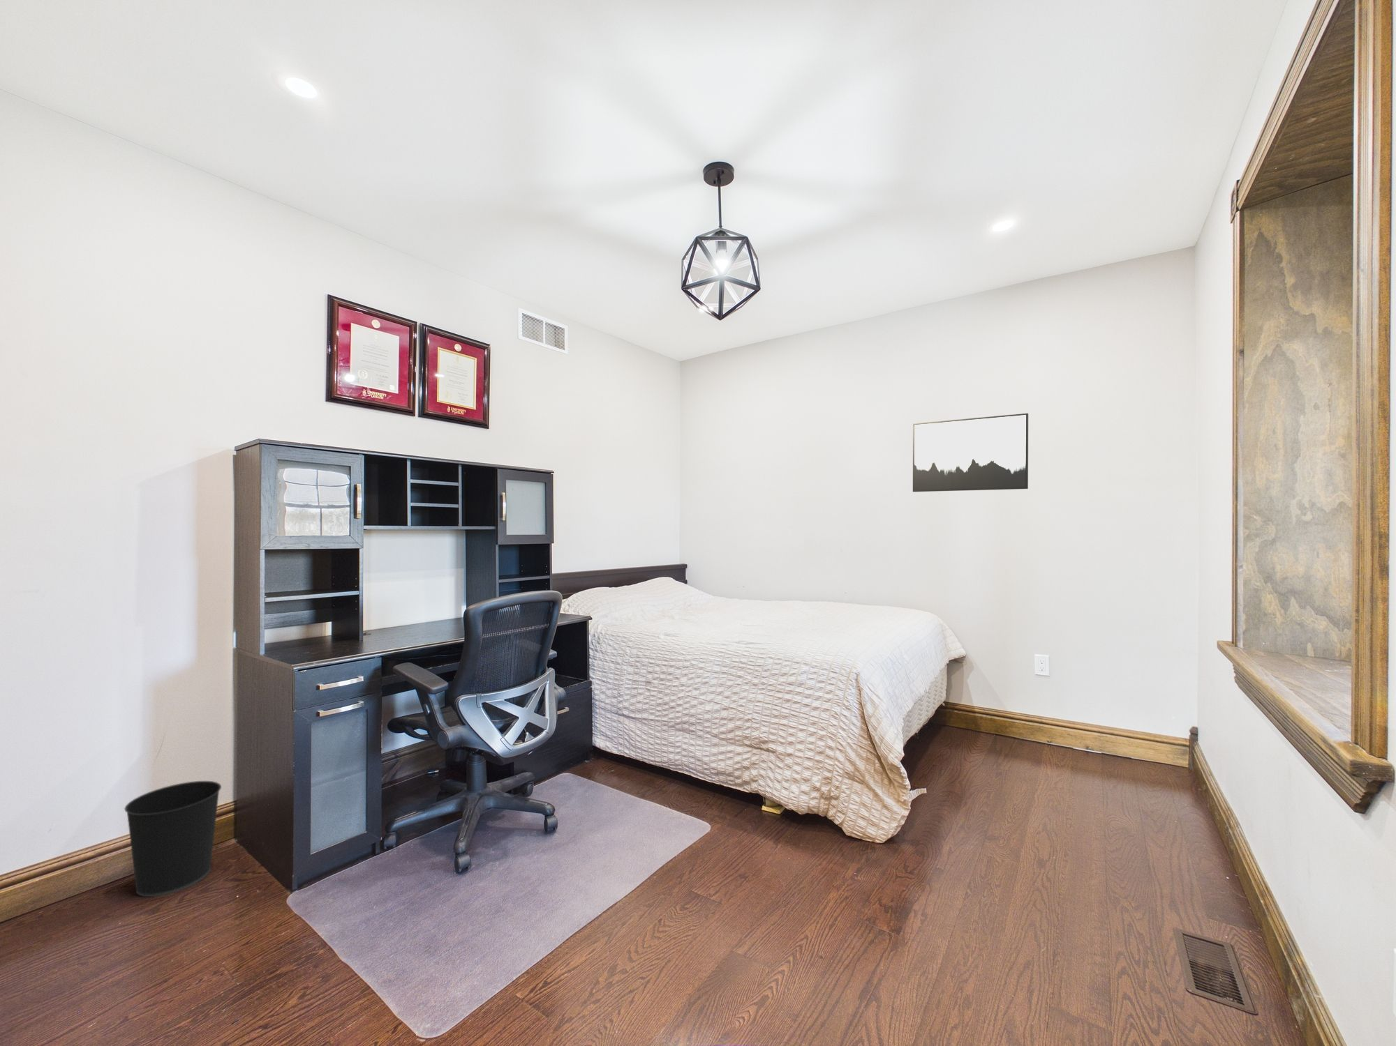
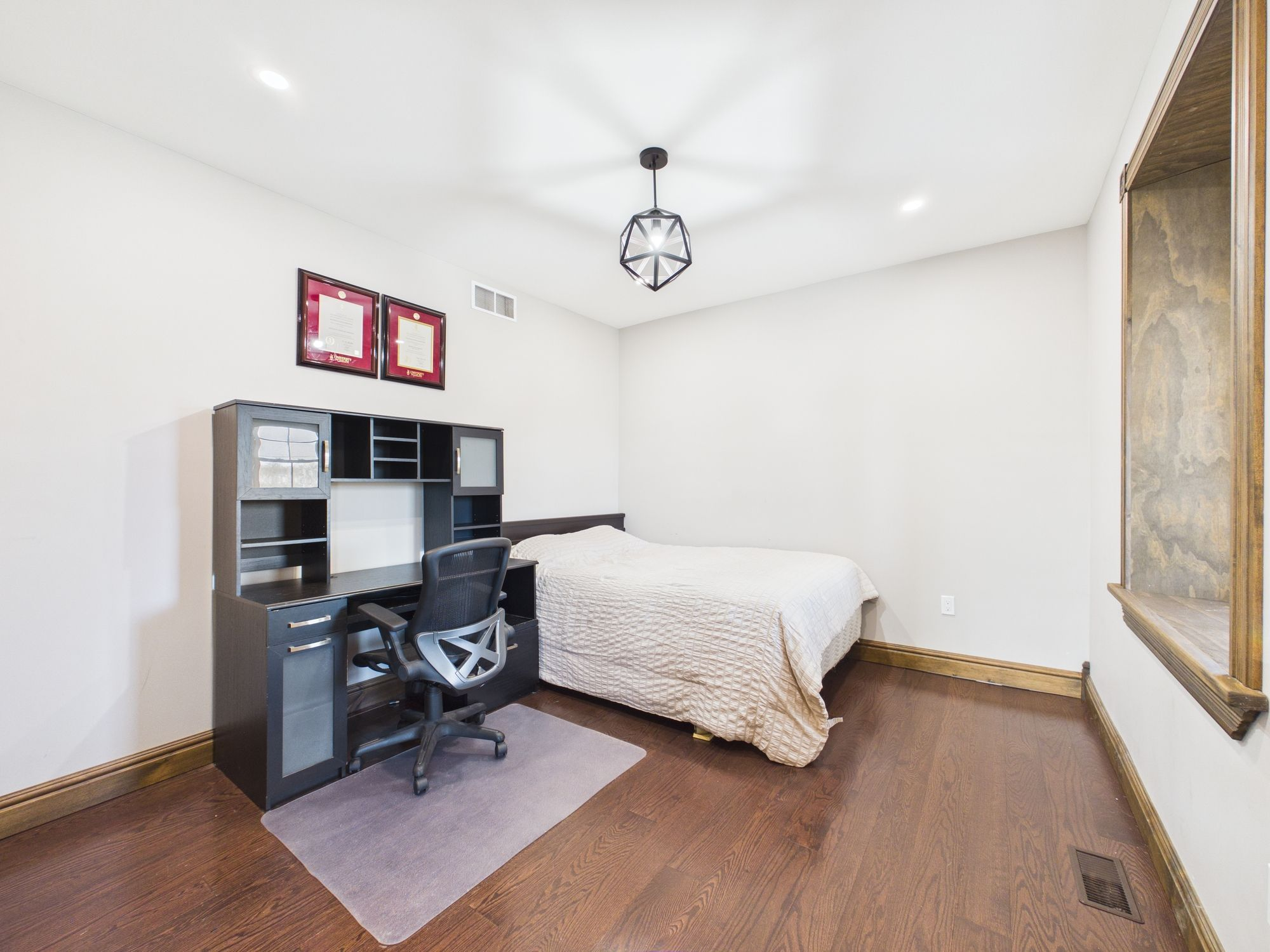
- wall art (967, 455)
- wastebasket (175, 837)
